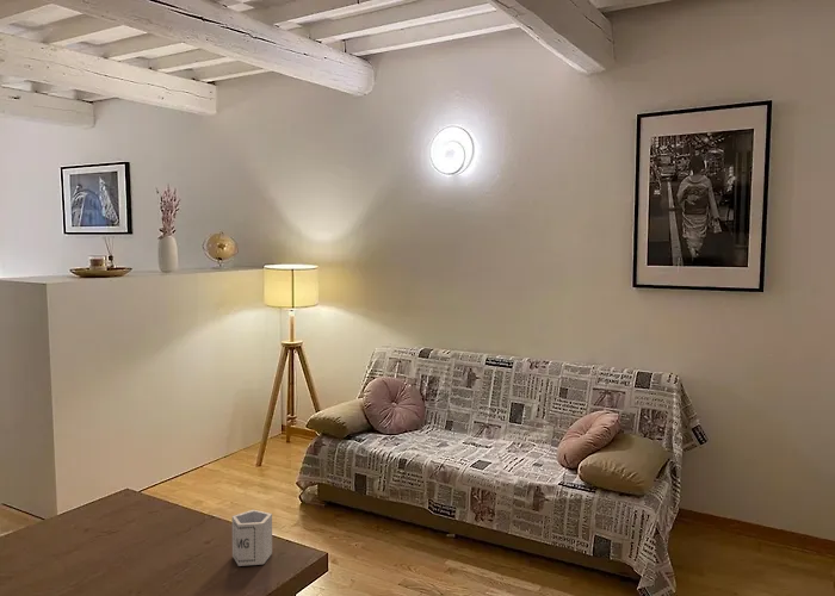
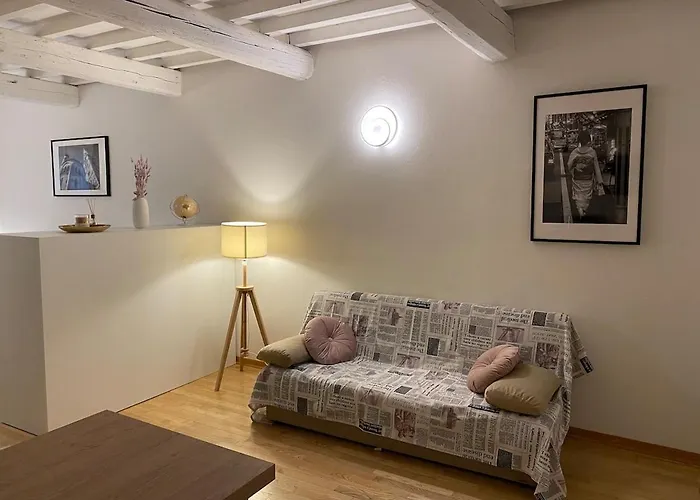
- cup (254, 535)
